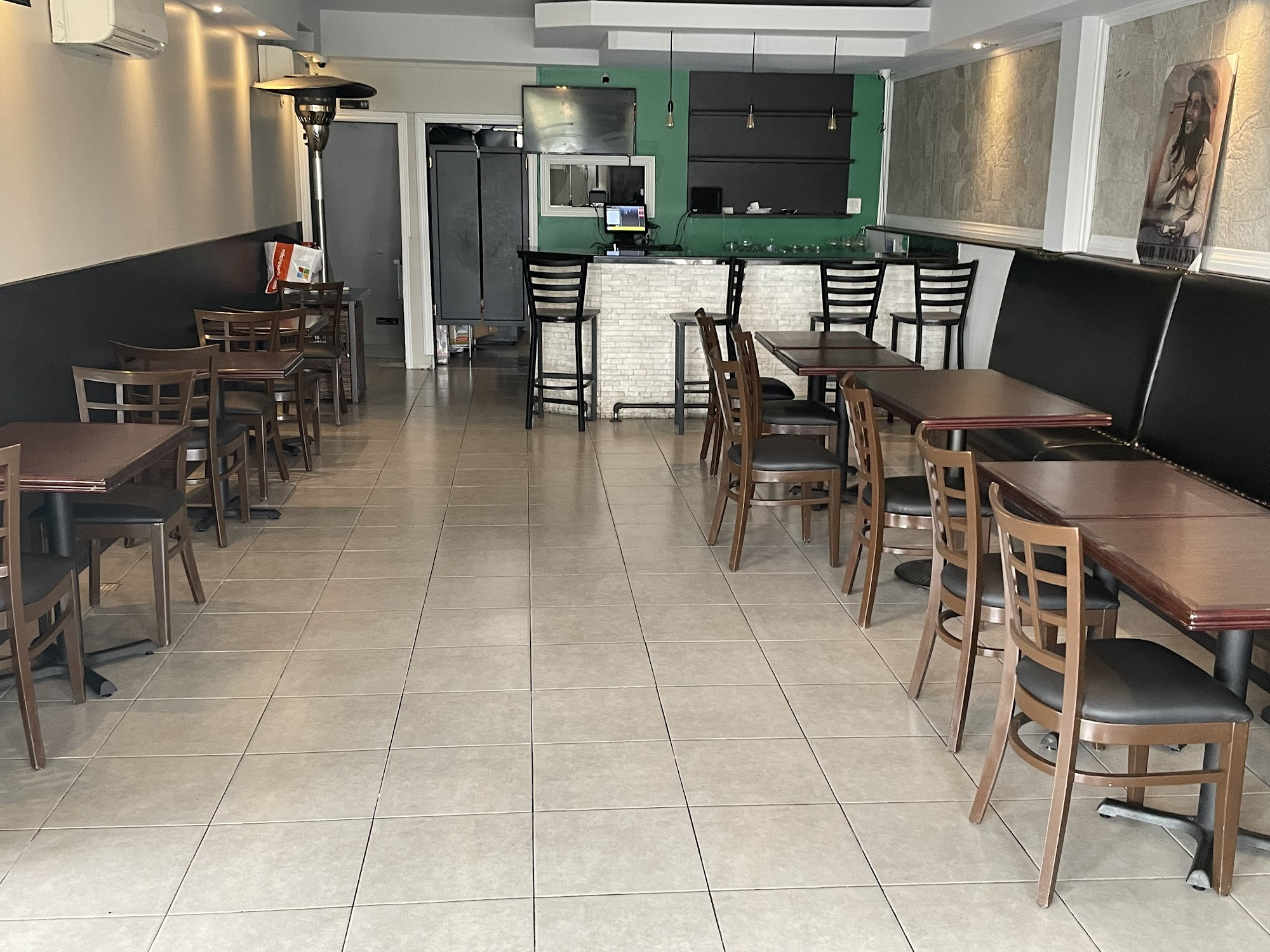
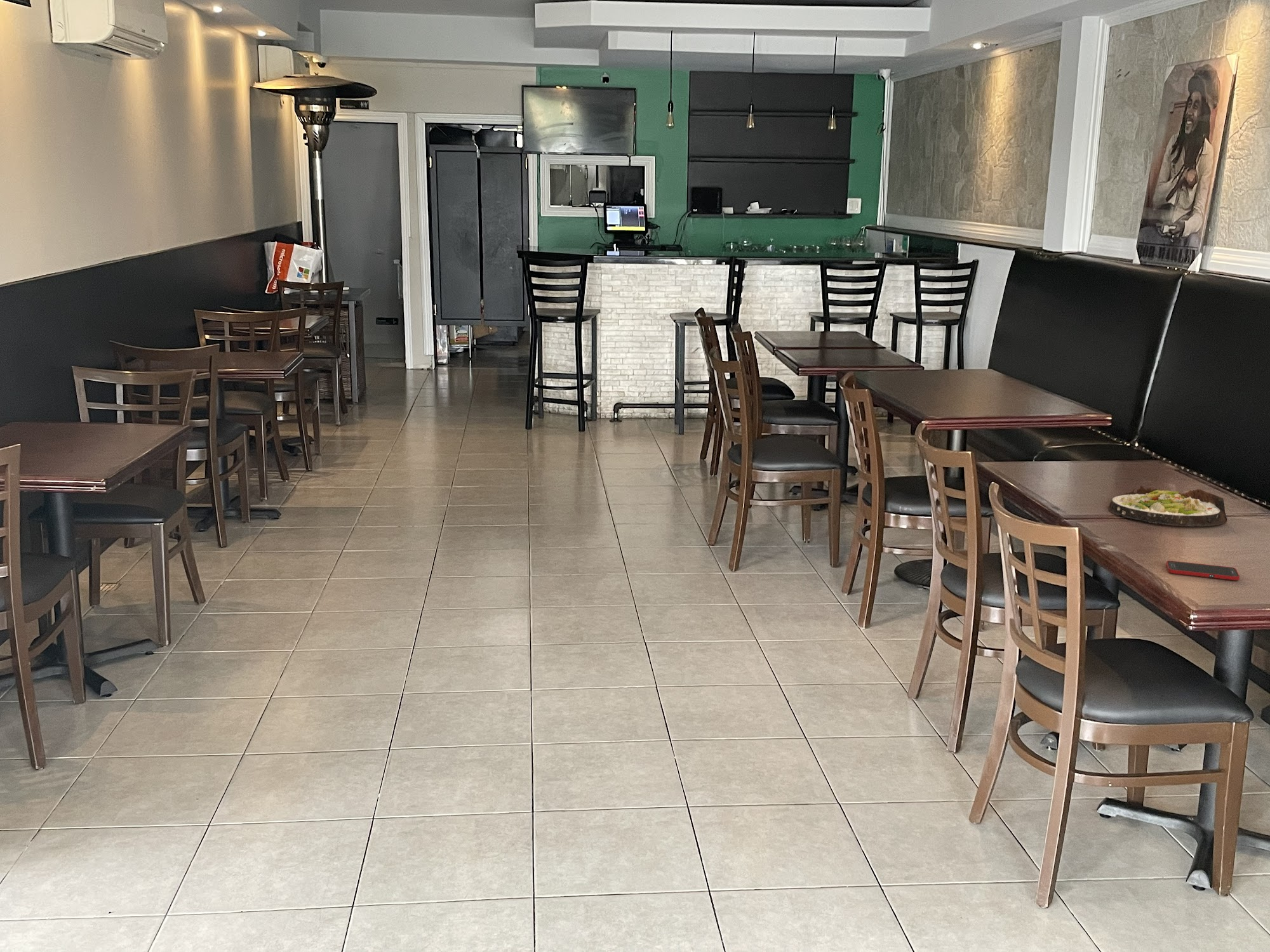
+ cell phone (1202, 570)
+ salad plate (1164, 503)
